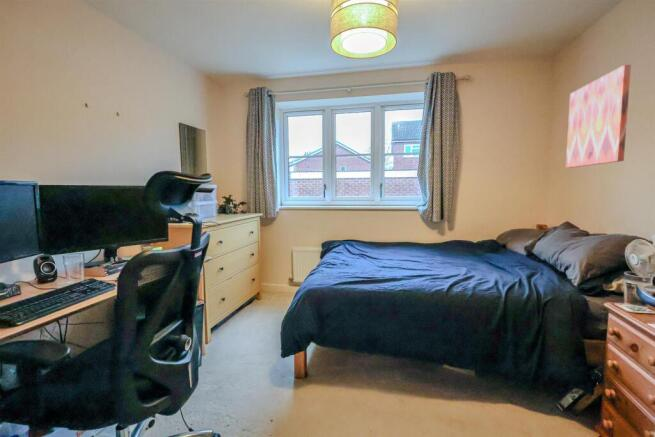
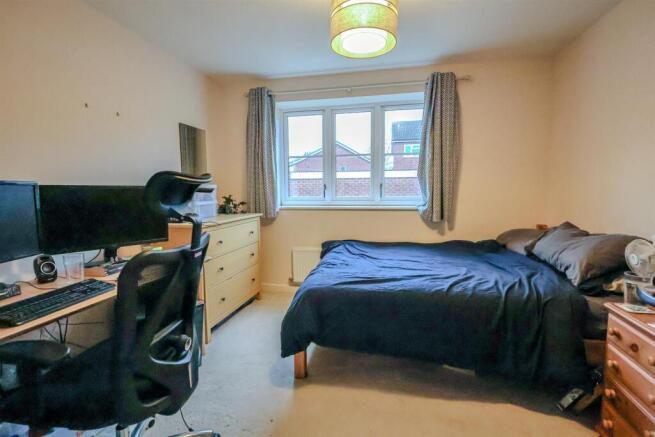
- wall art (593, 123)
